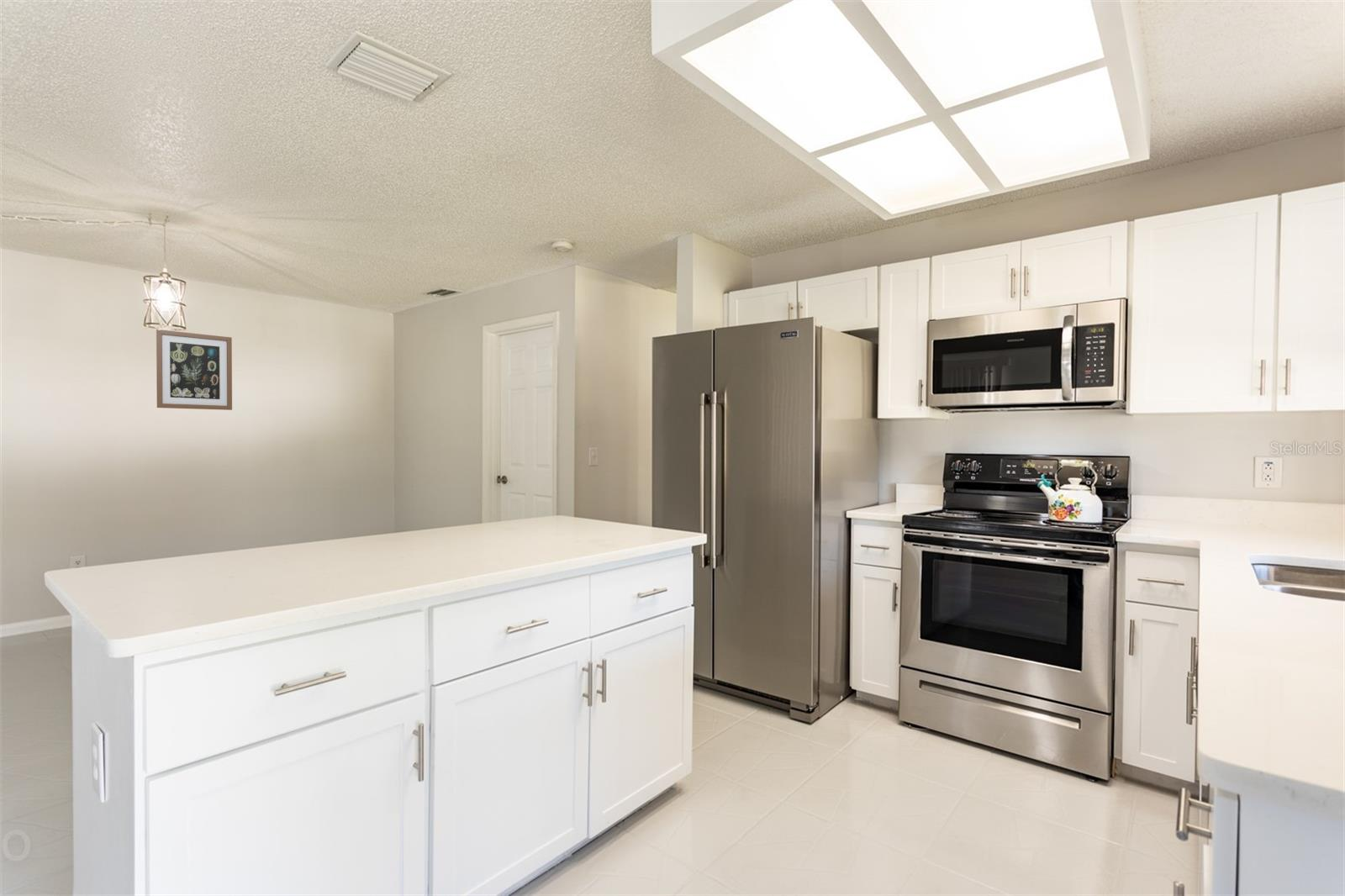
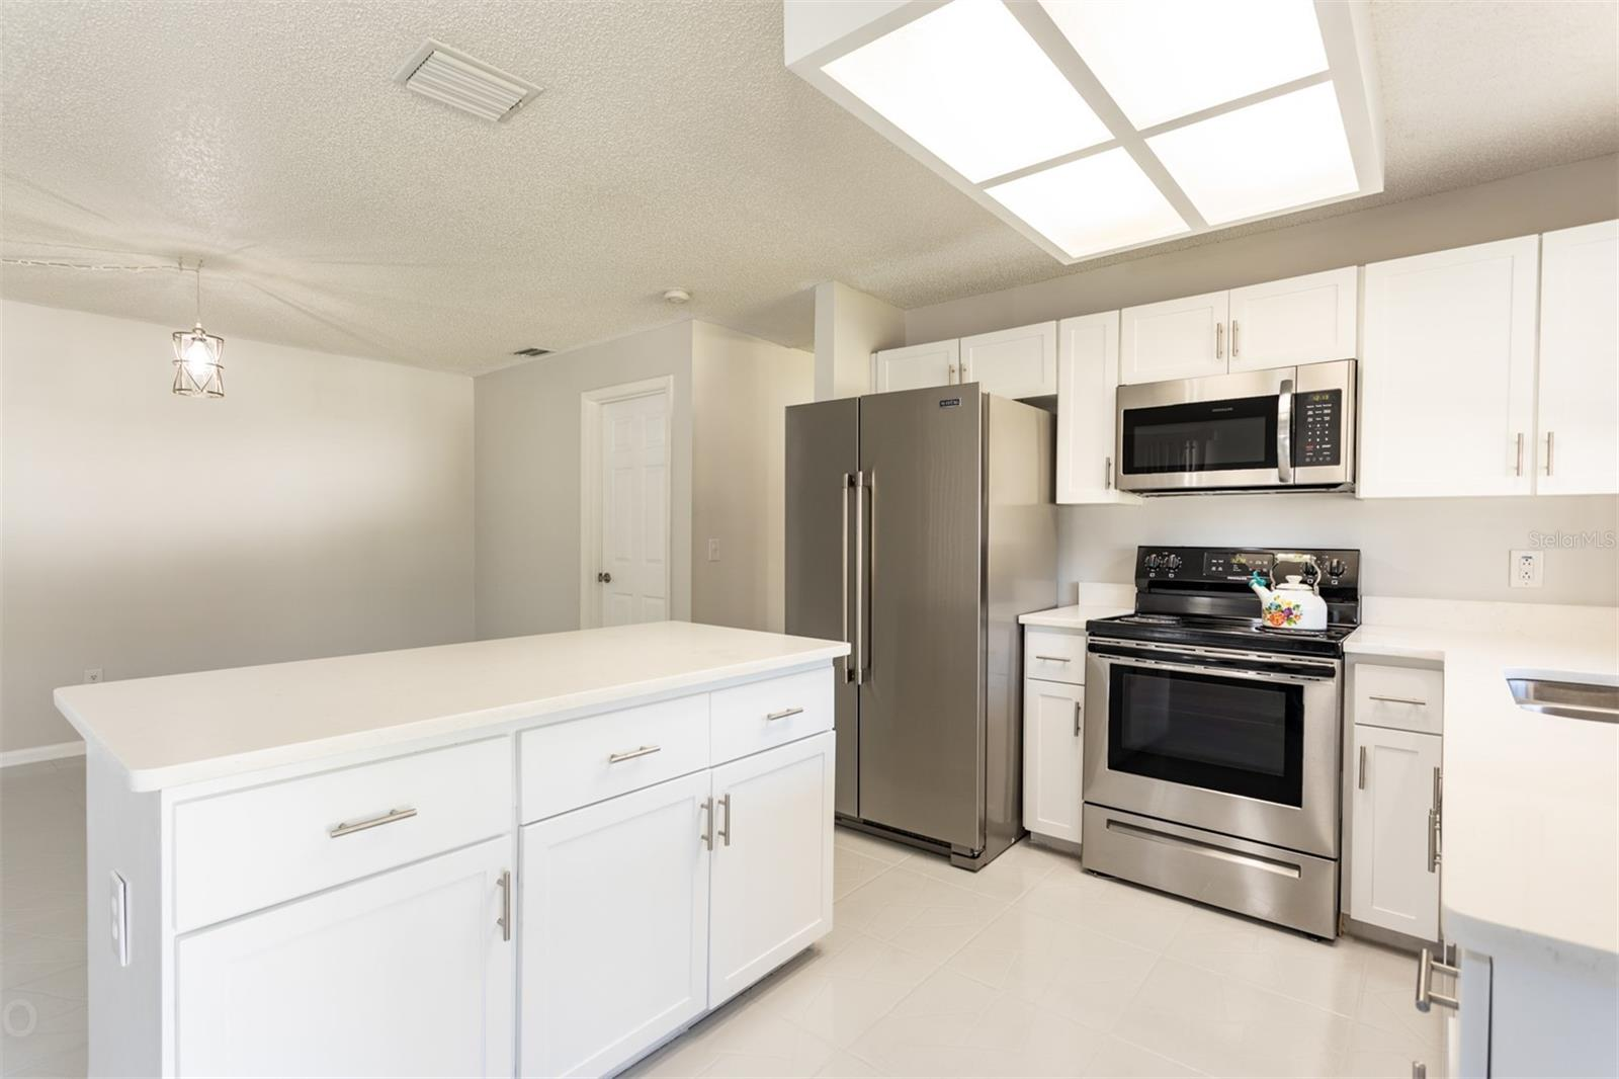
- wall art (195, 371)
